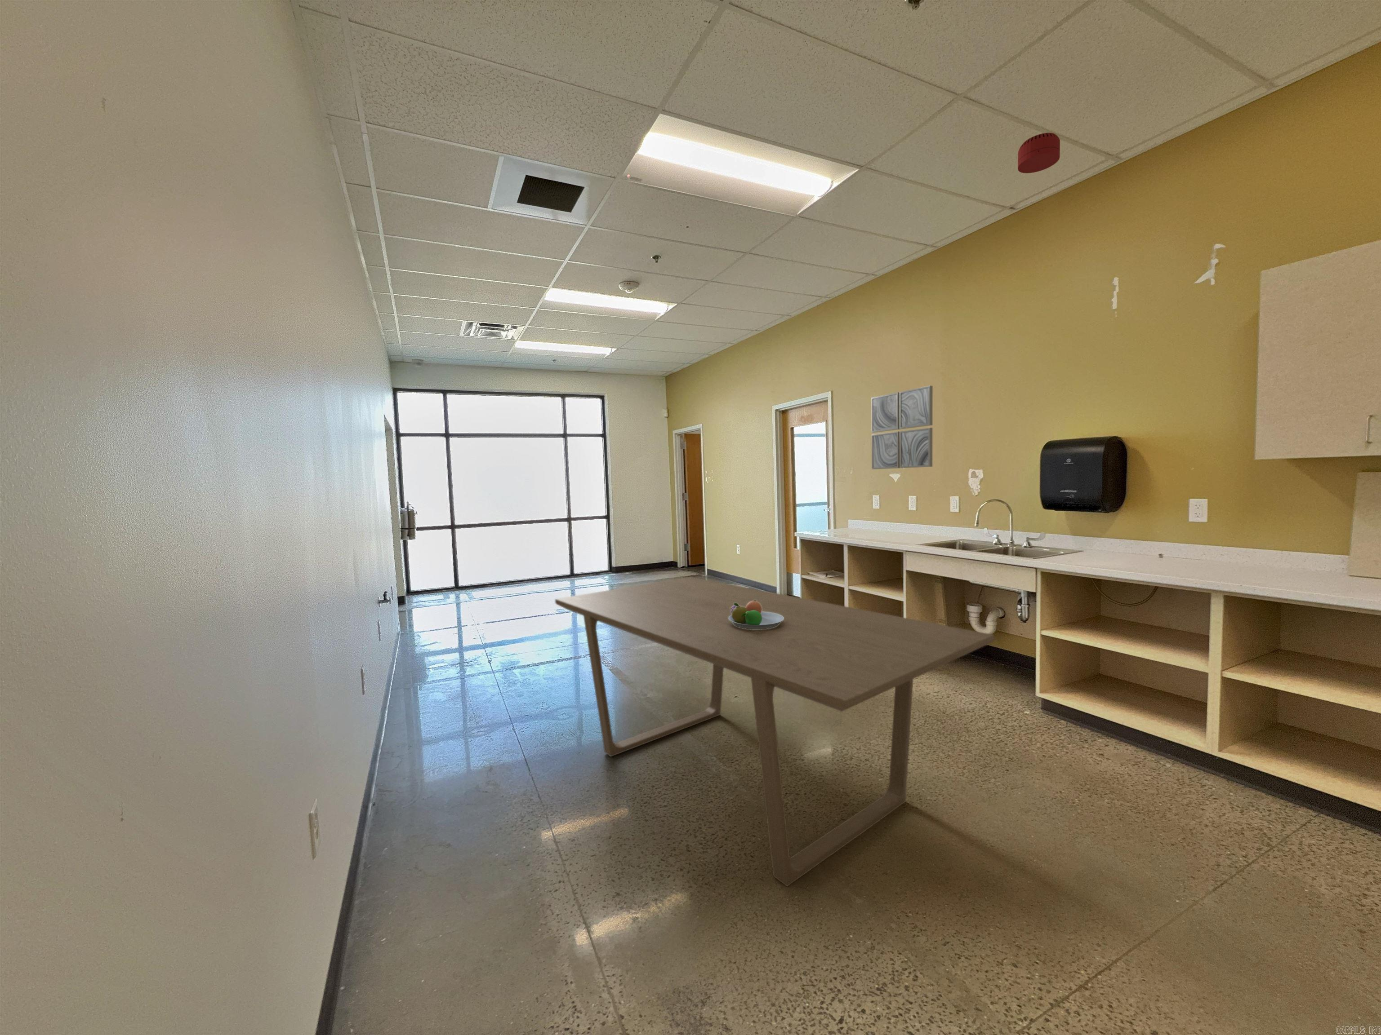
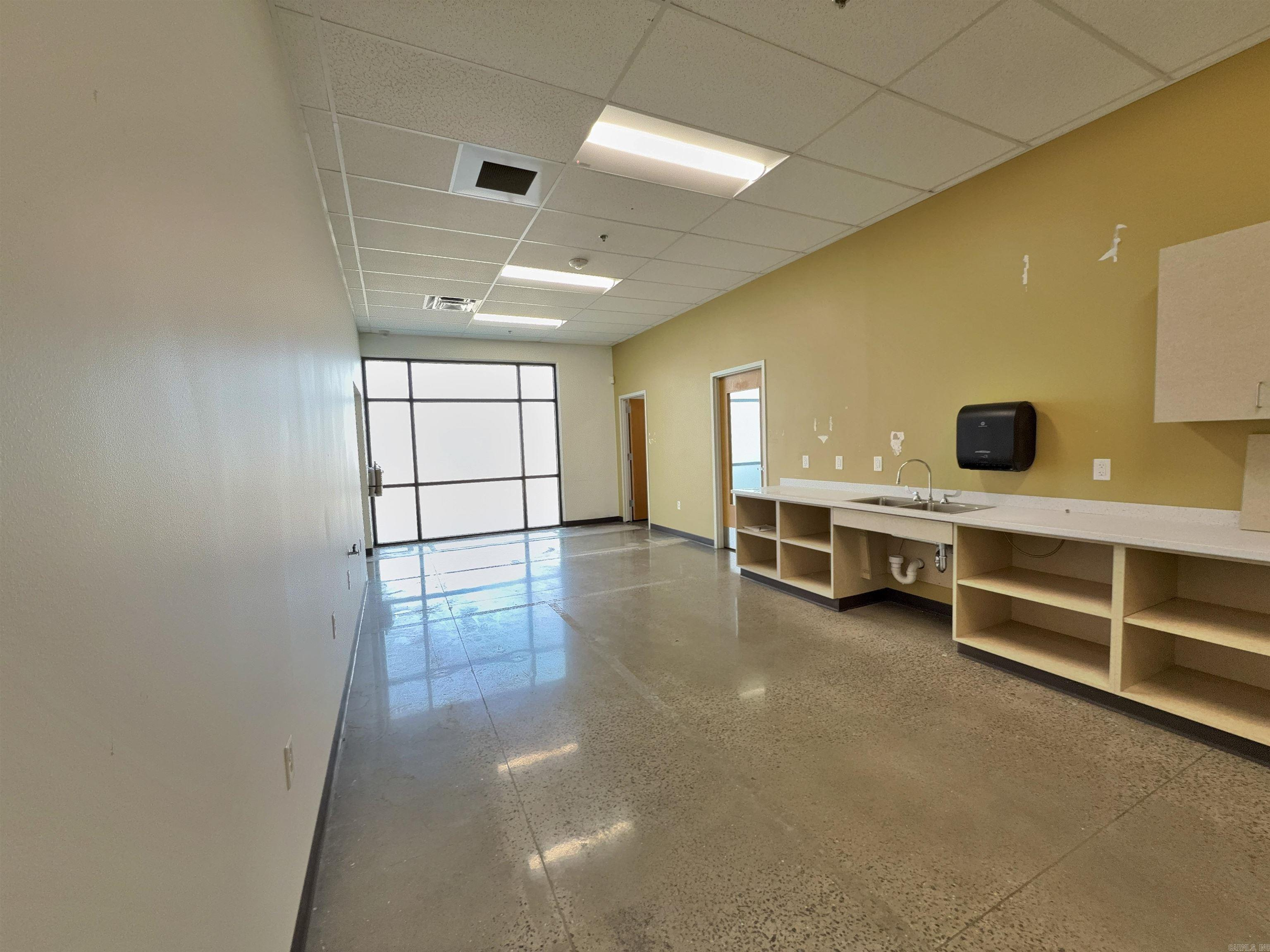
- smoke detector (1038, 152)
- wall art (900, 429)
- dining table (752, 694)
- fruit bowl (755, 612)
